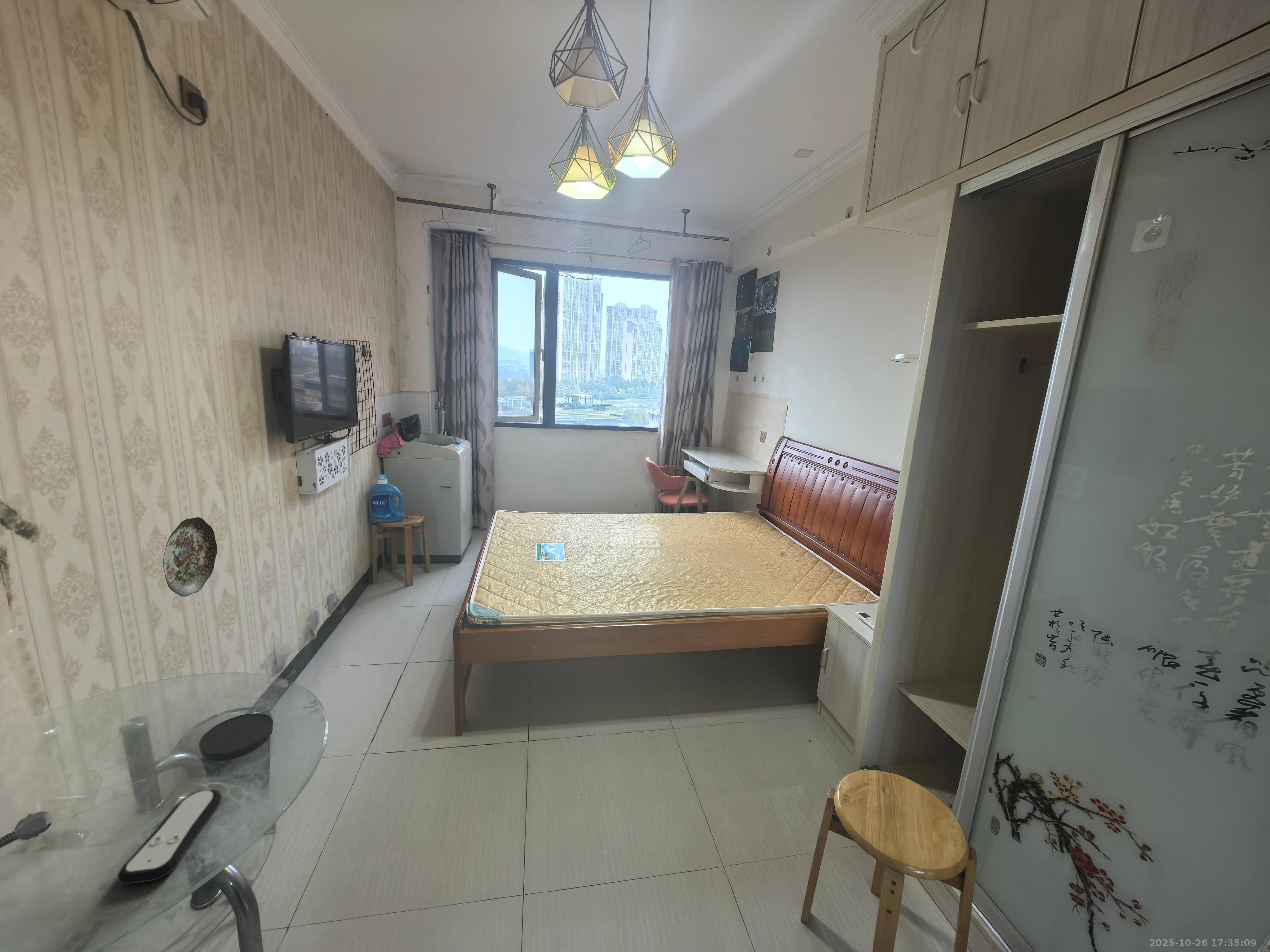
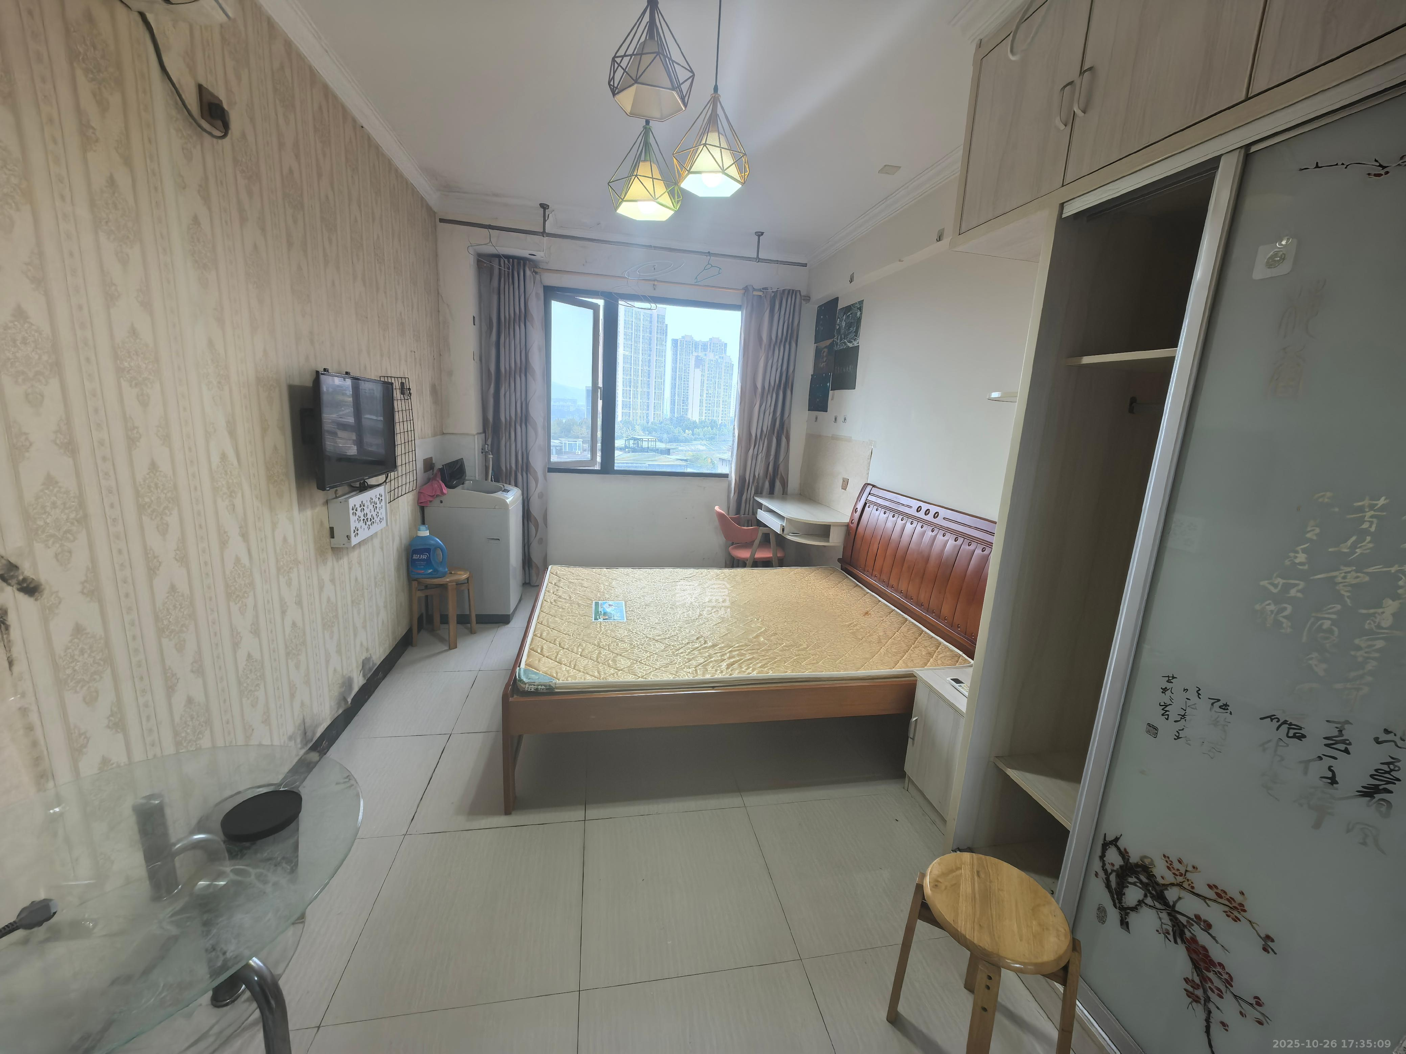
- decorative plate (188, 556)
- remote control (176, 831)
